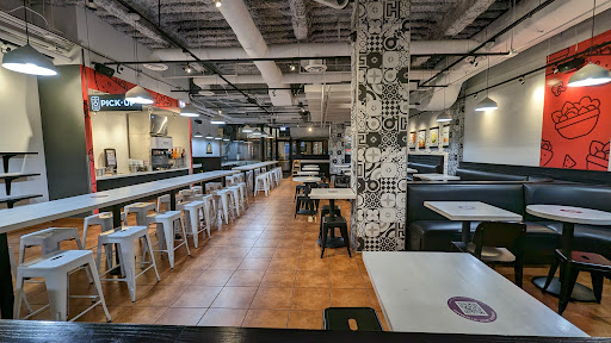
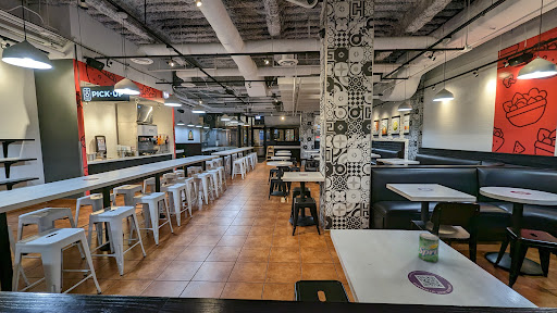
+ beverage can (429, 247)
